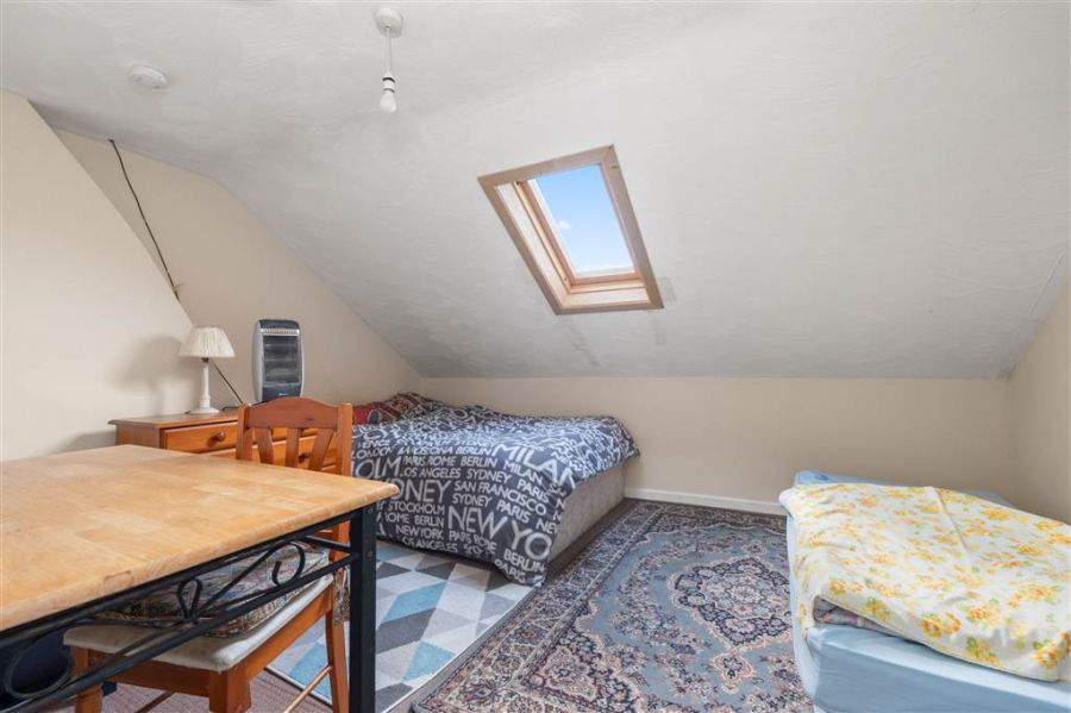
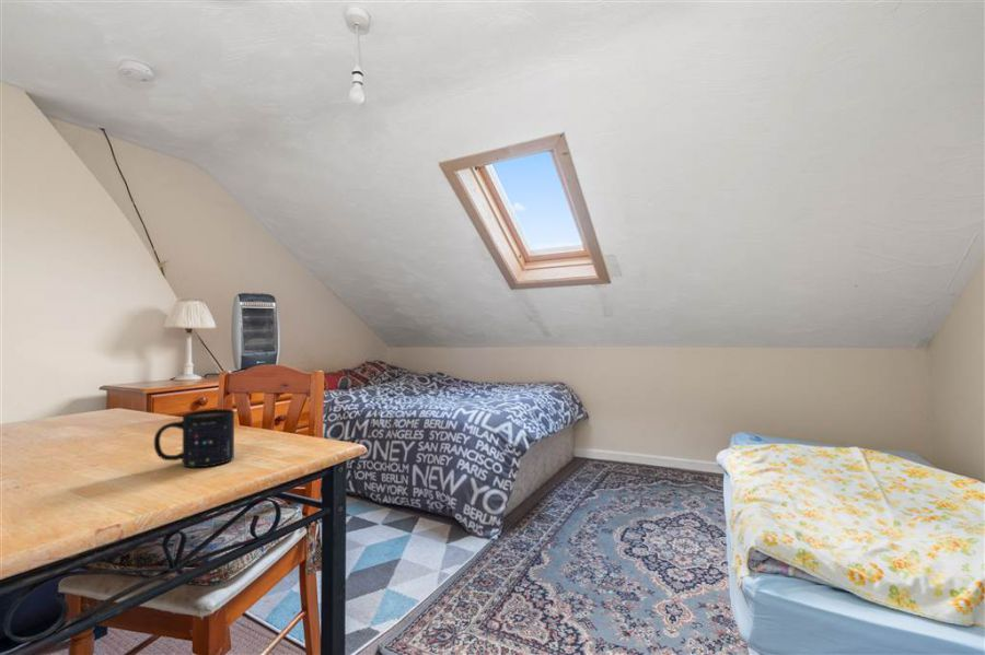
+ mug (195, 437)
